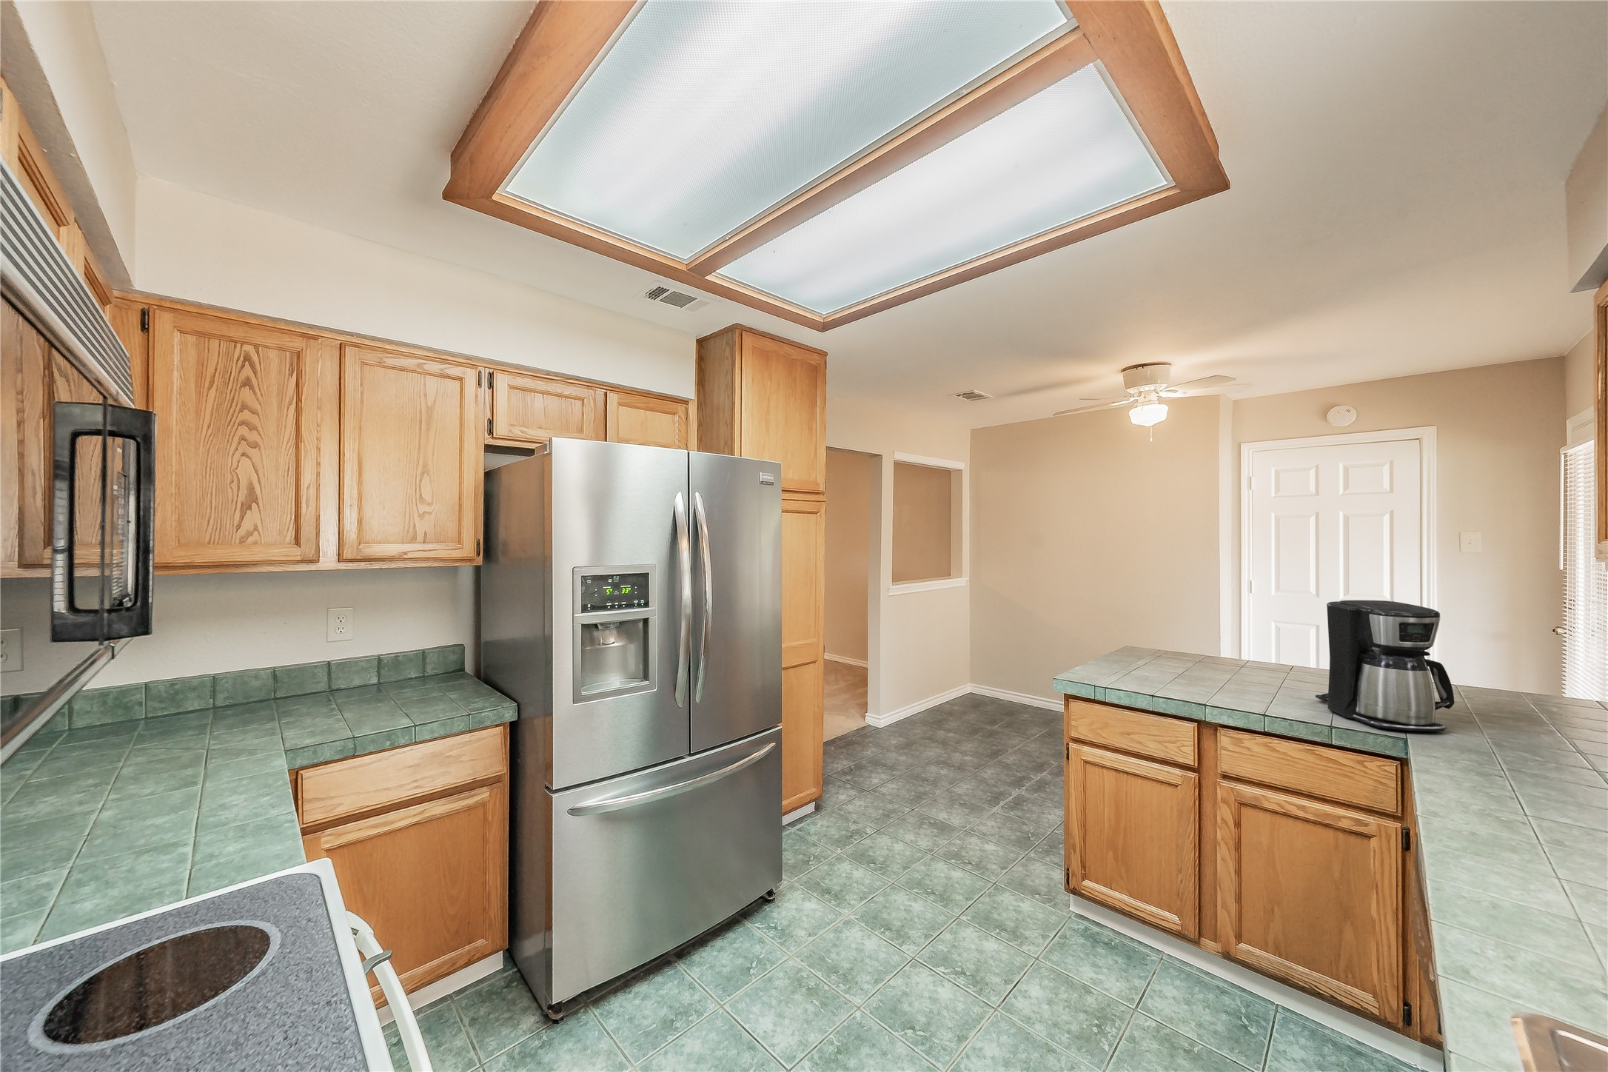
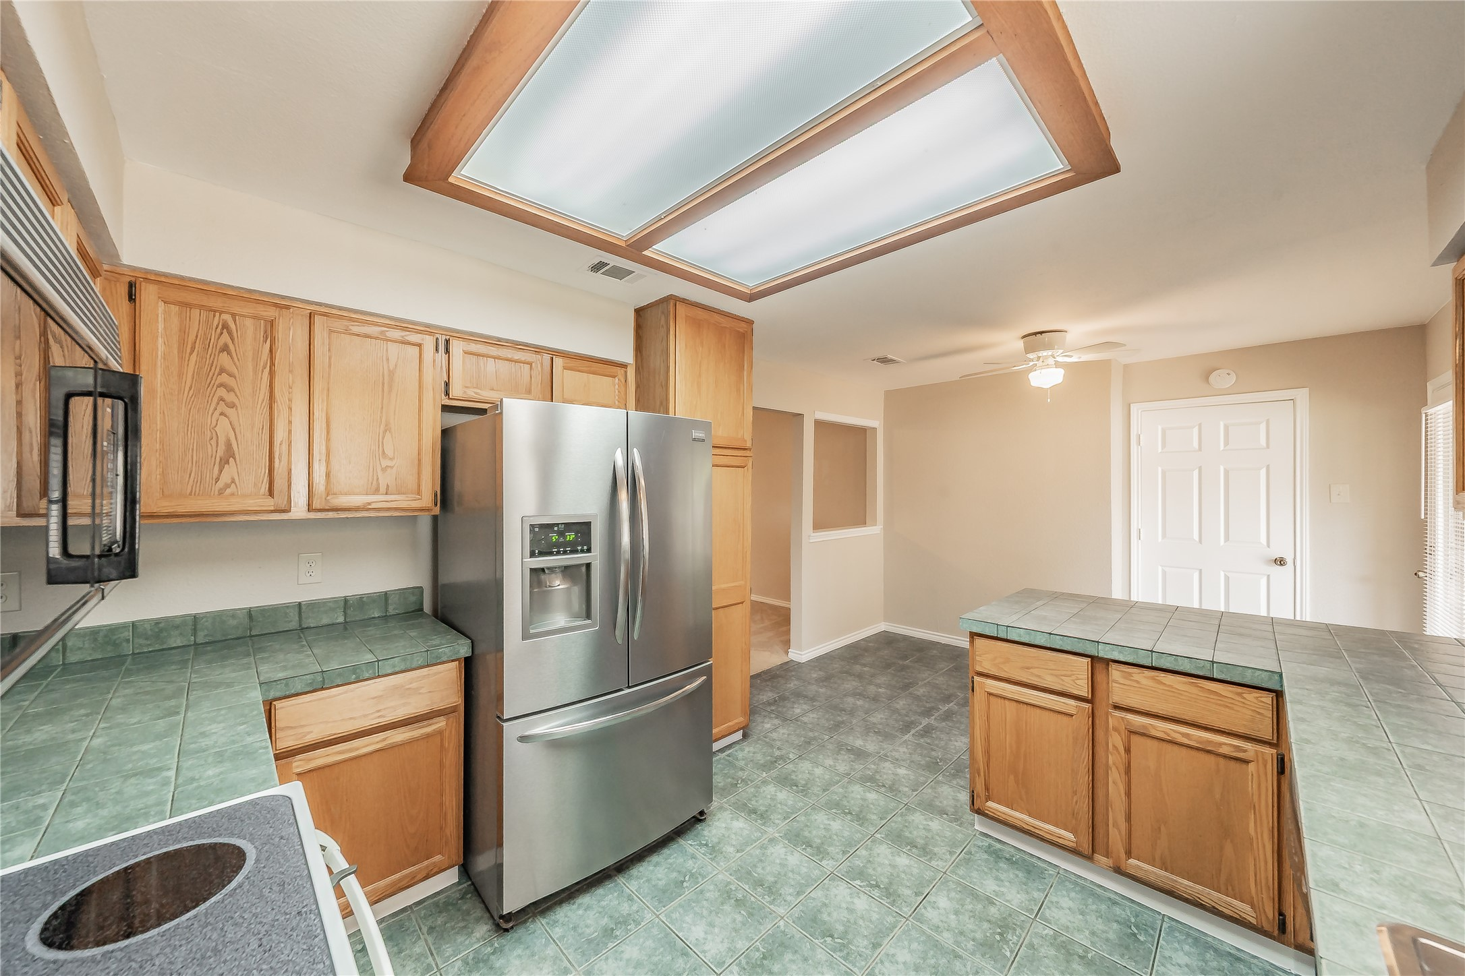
- coffee maker (1384, 659)
